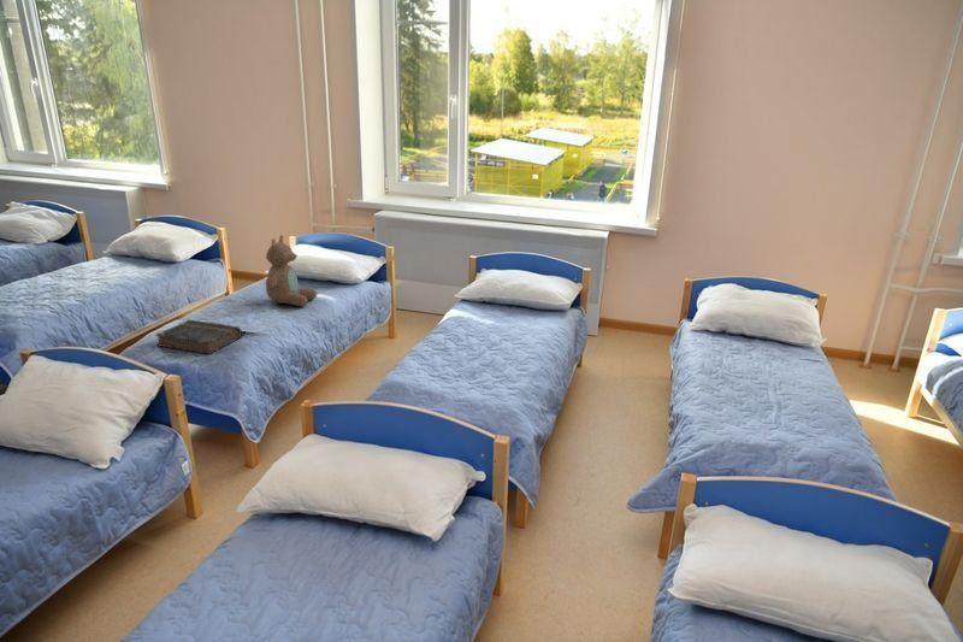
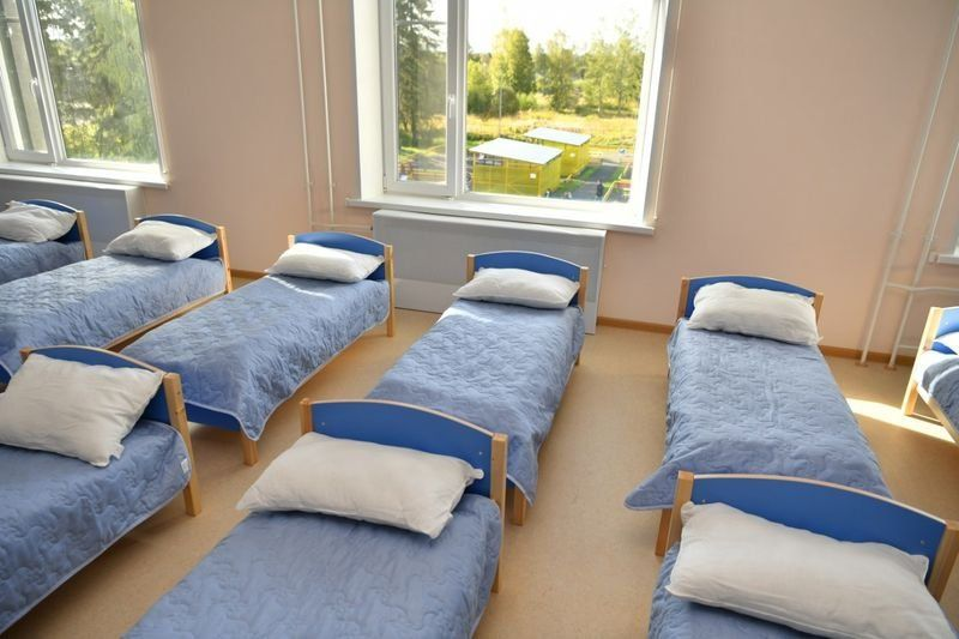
- book (199, 335)
- teddy bear (289, 270)
